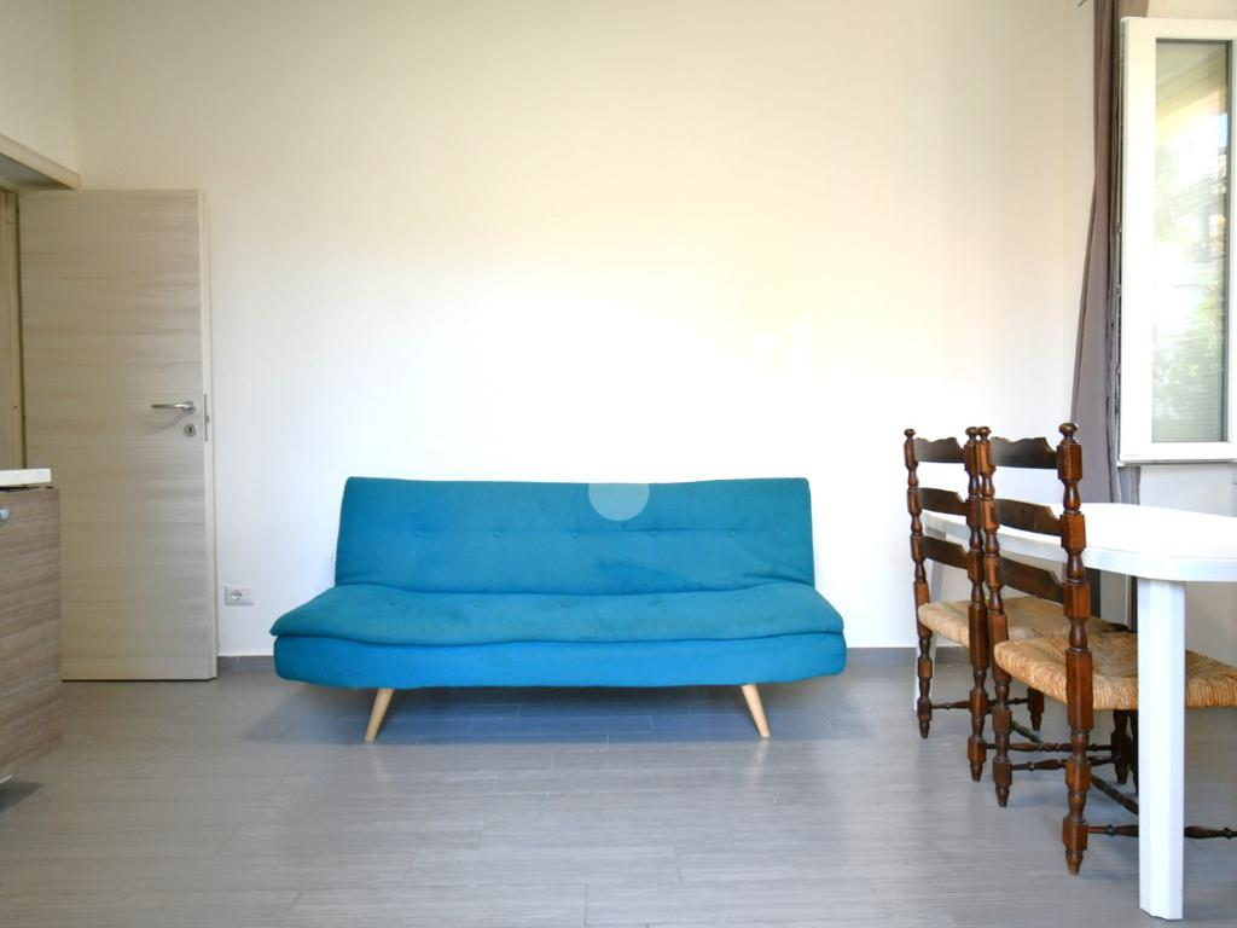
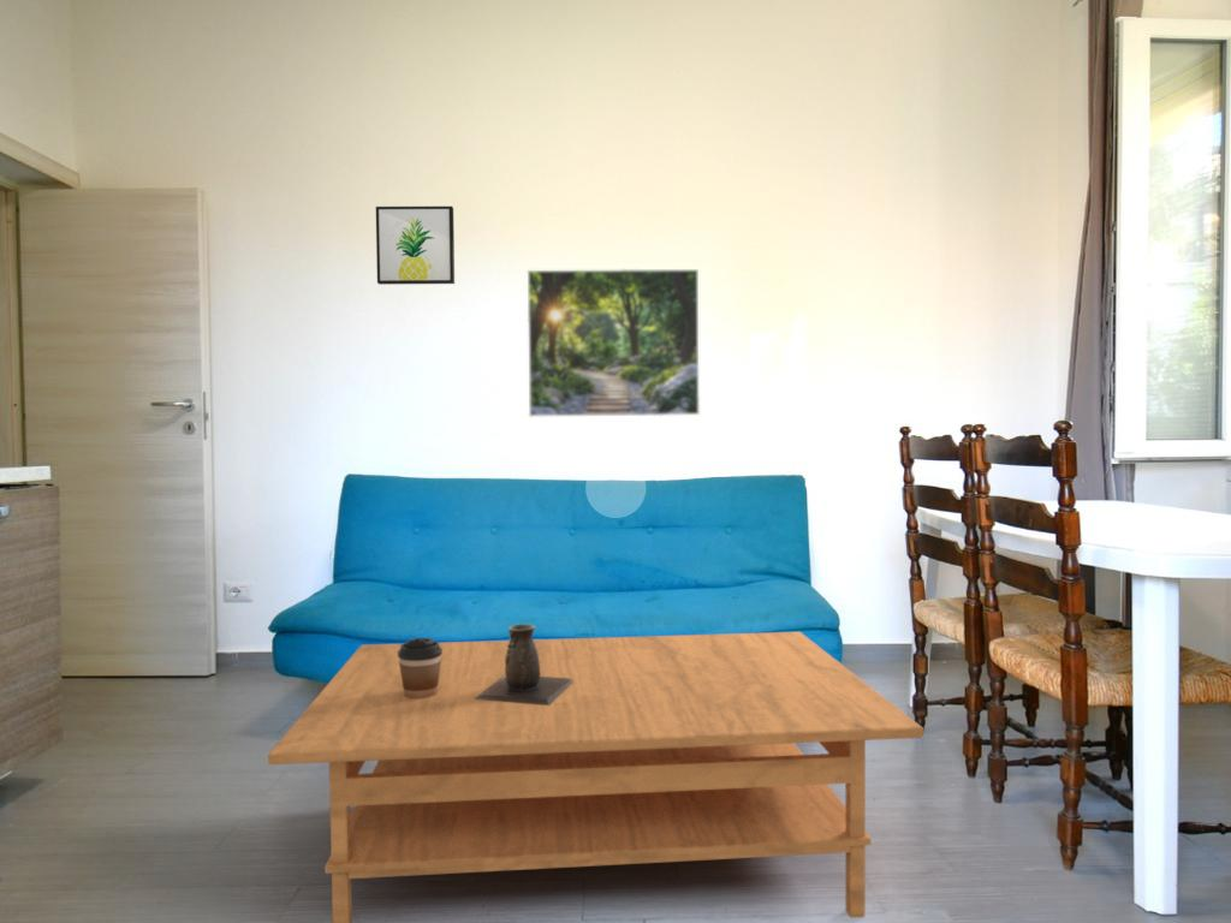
+ coffee cup (420, 665)
+ wall art (415, 245)
+ decorative vase (524, 656)
+ coffee table (594, 764)
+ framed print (613, 343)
